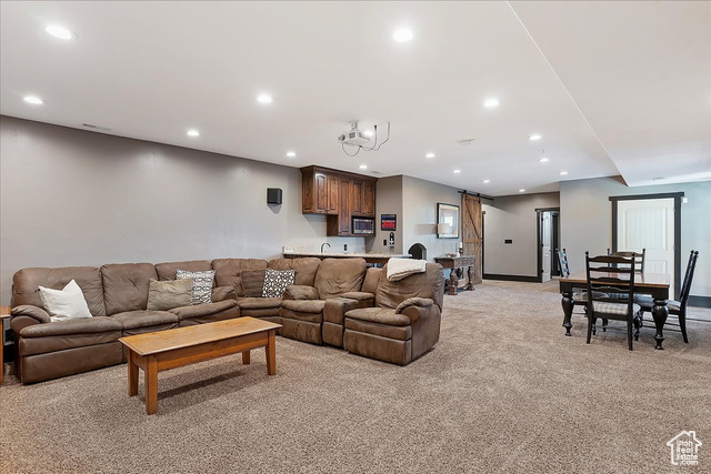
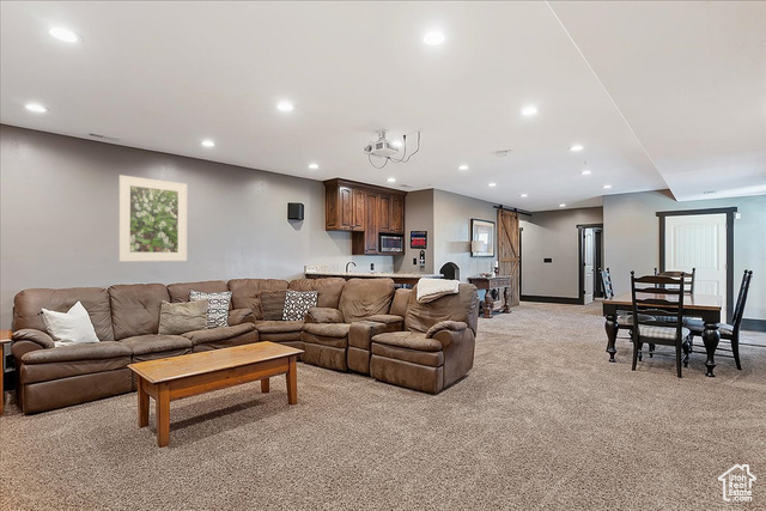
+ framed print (154, 220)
